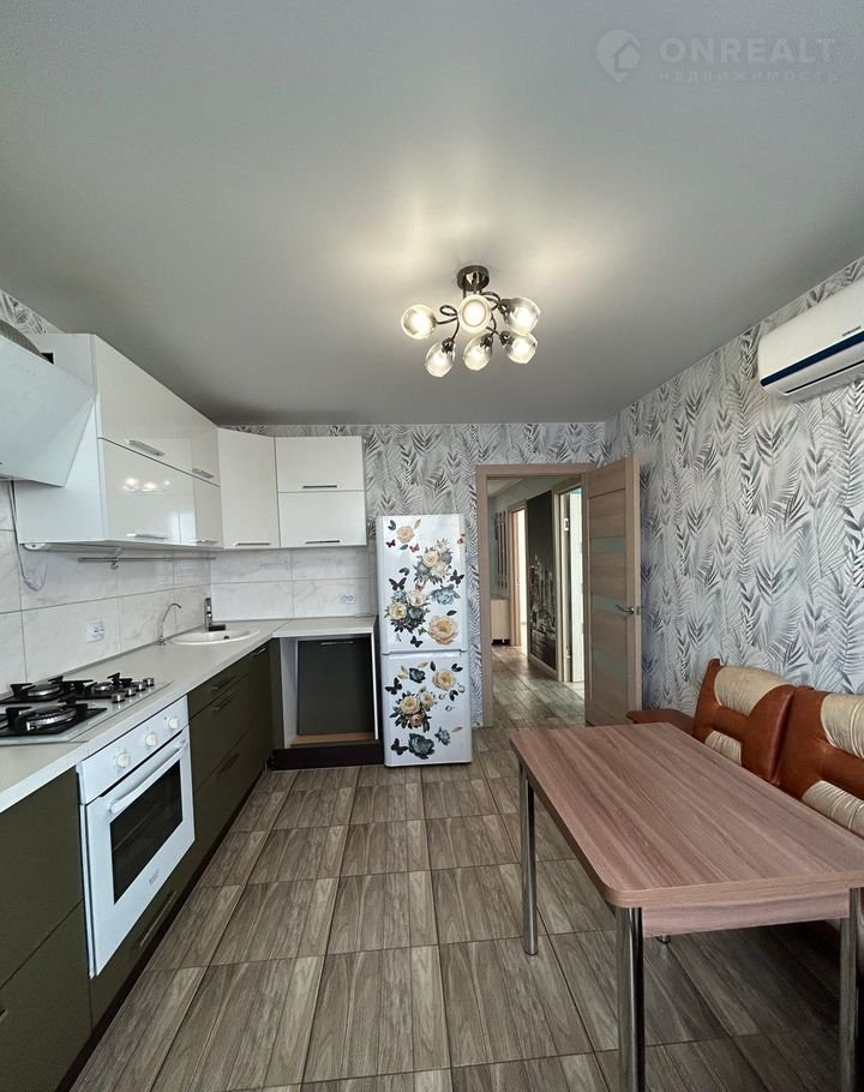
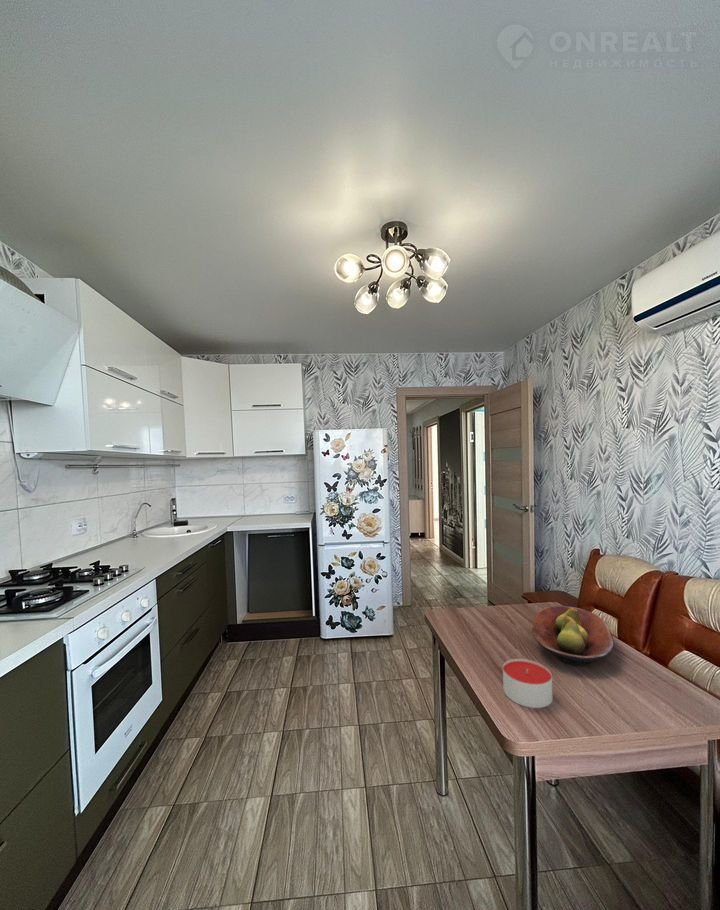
+ candle (527, 681)
+ fruit bowl (570, 630)
